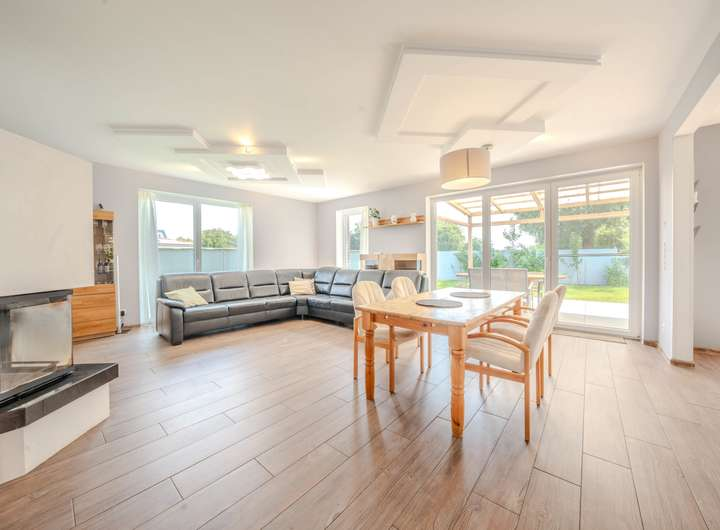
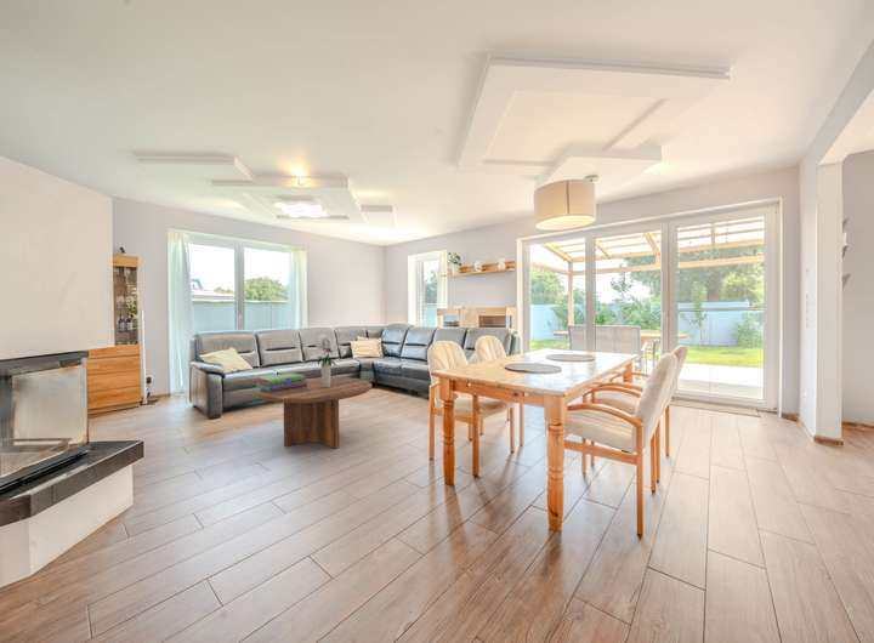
+ stack of books (282, 381)
+ coffee table (318, 412)
+ bouquet (328, 359)
